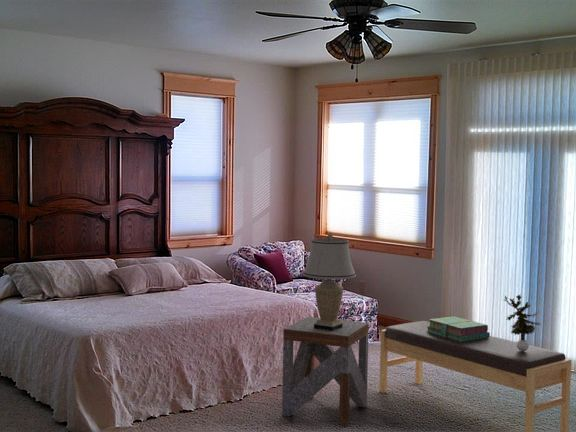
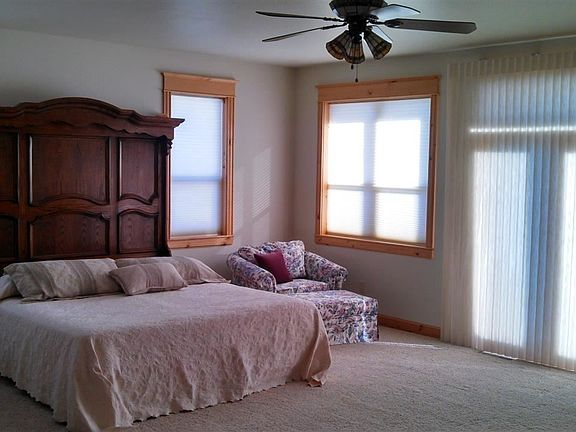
- table lamp (329, 280)
- bench (467, 374)
- side table (326, 368)
- potted plant (519, 321)
- stack of books (457, 328)
